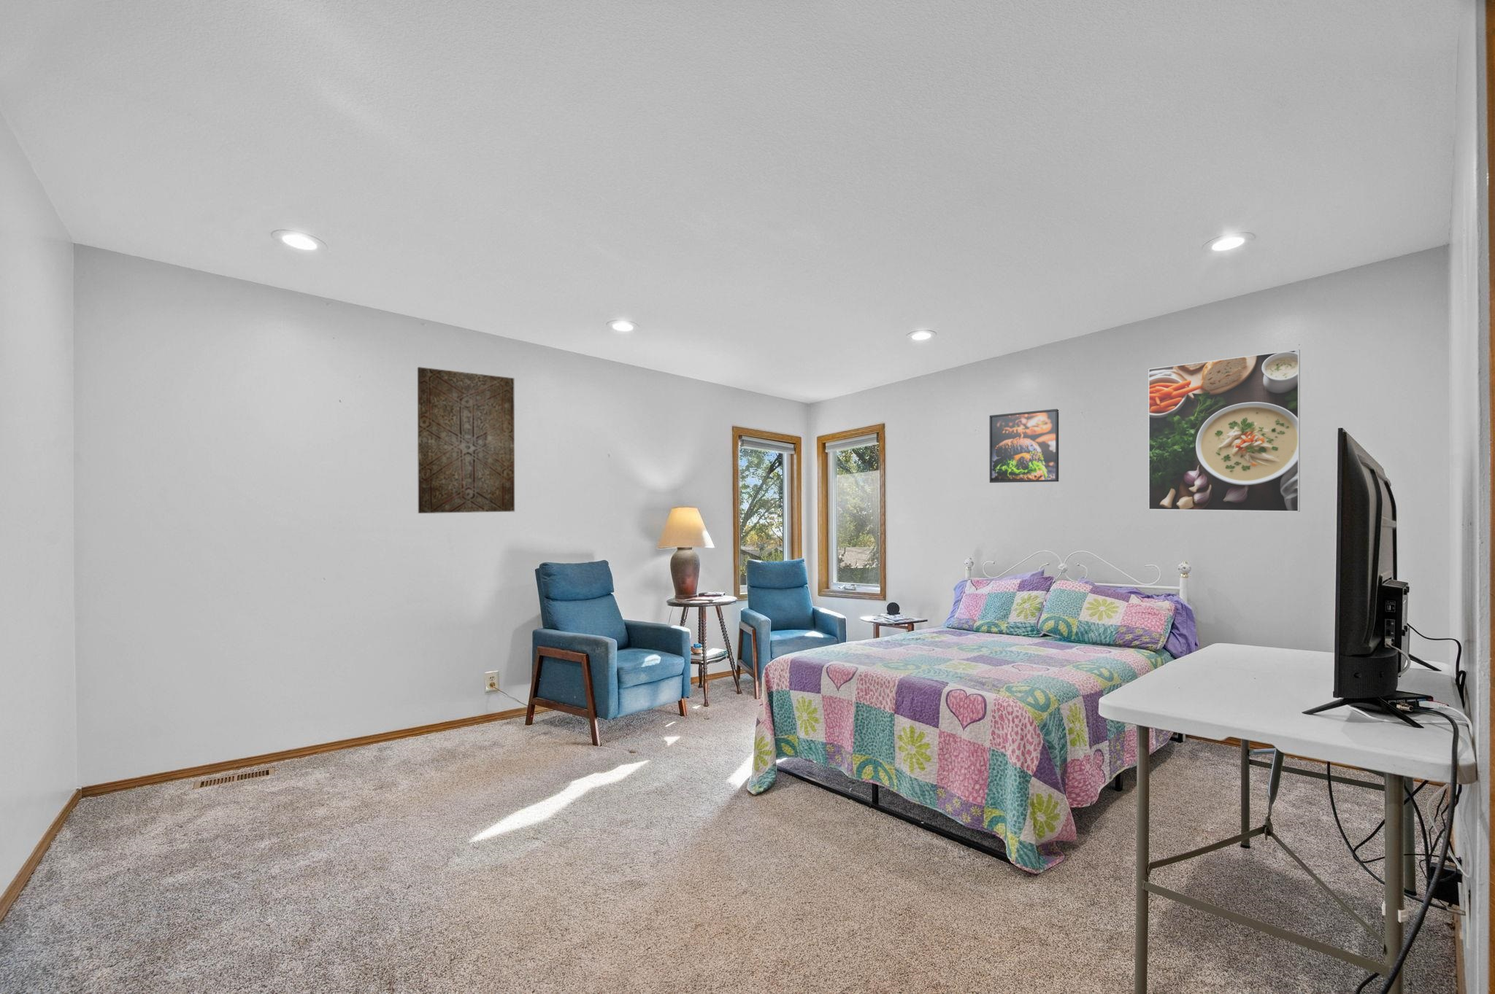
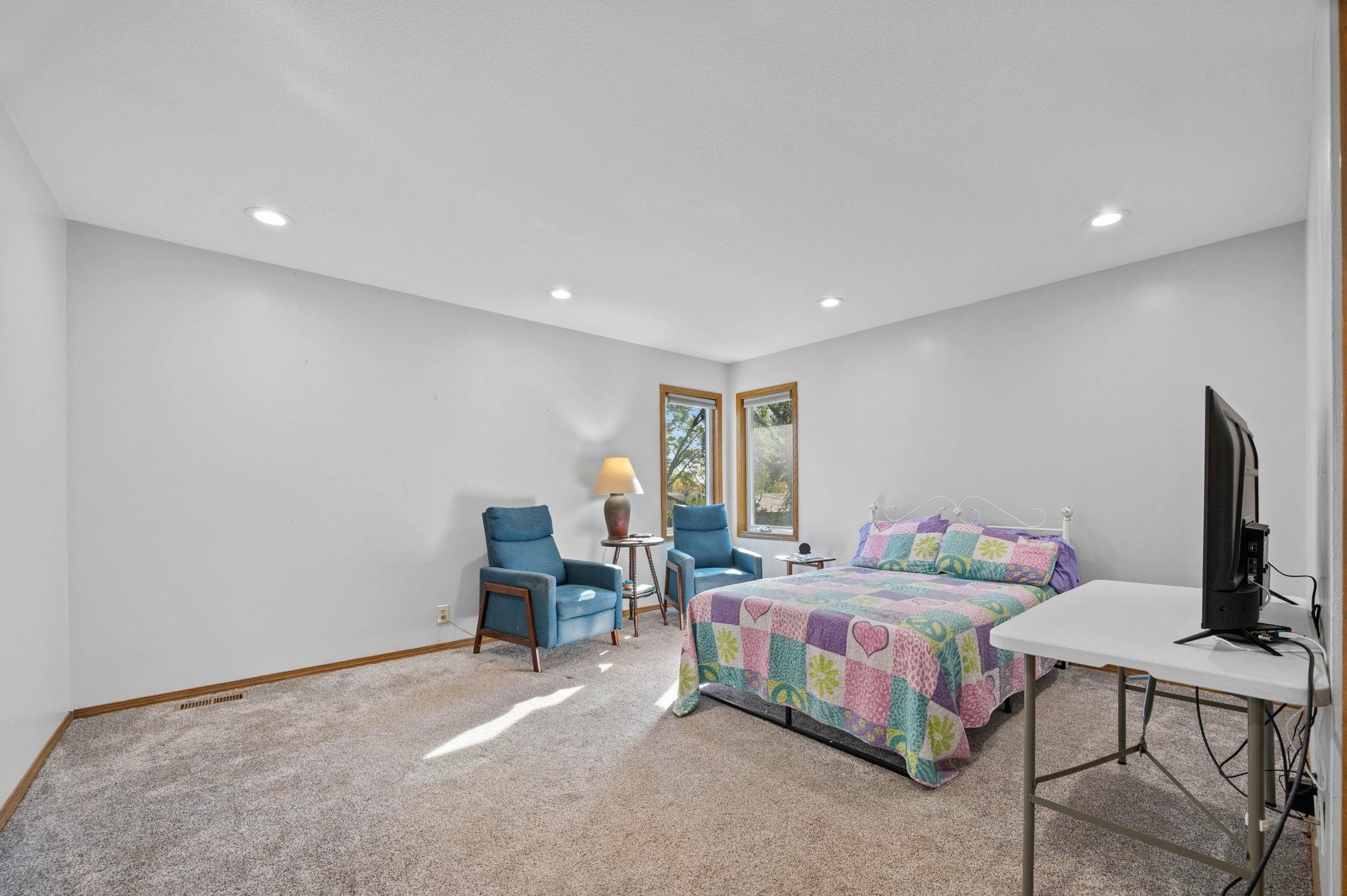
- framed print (1022, 447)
- wall art (468, 443)
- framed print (1219, 435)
